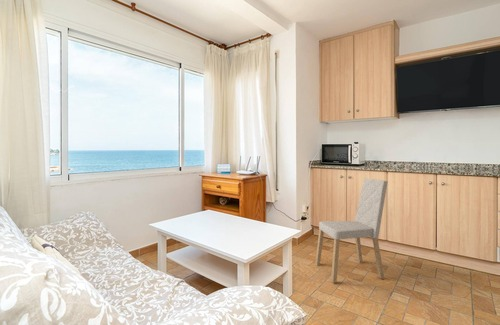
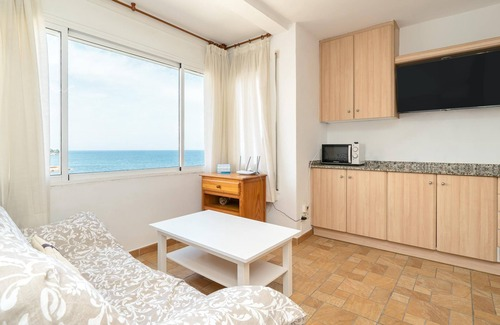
- dining chair (348, 225)
